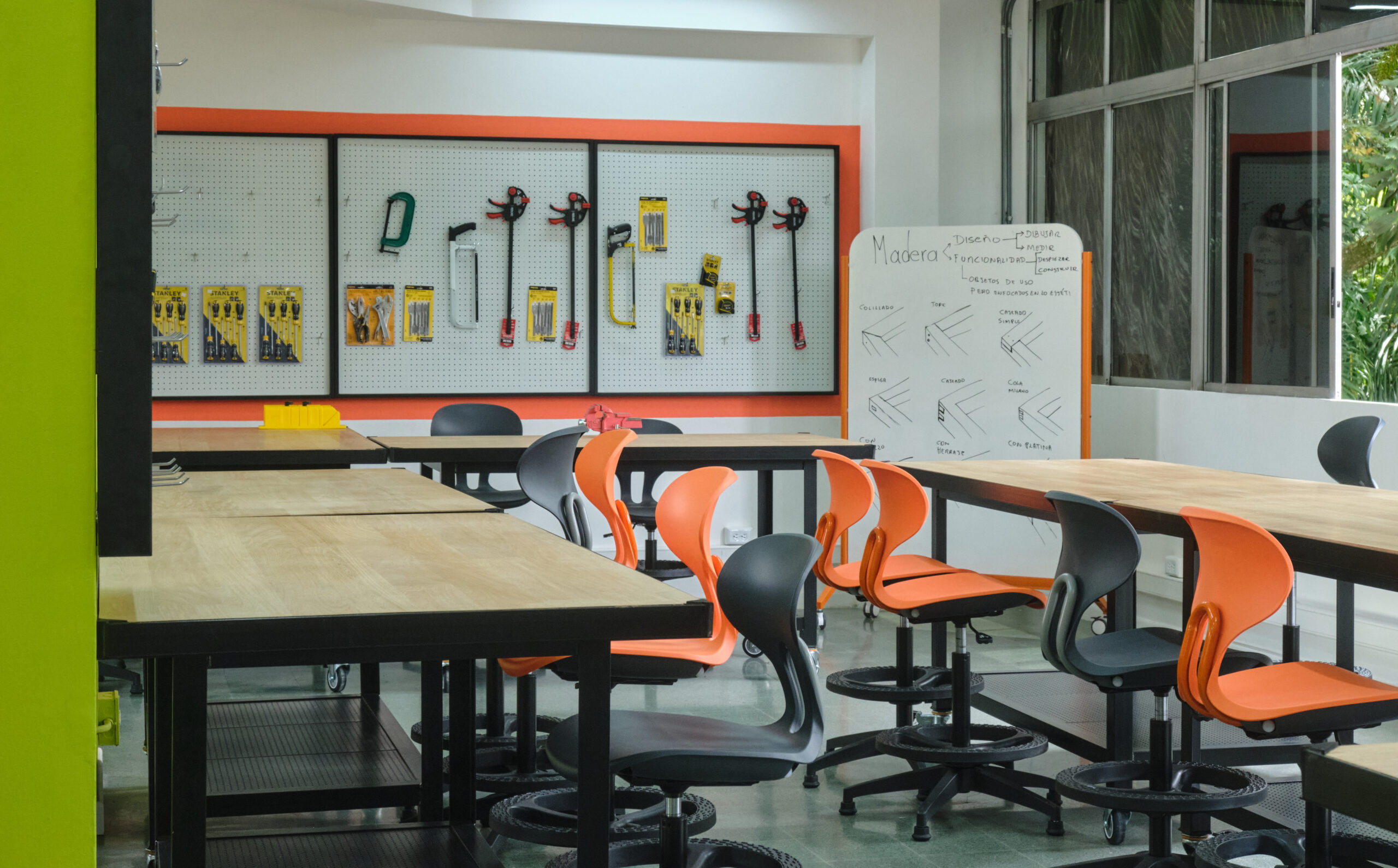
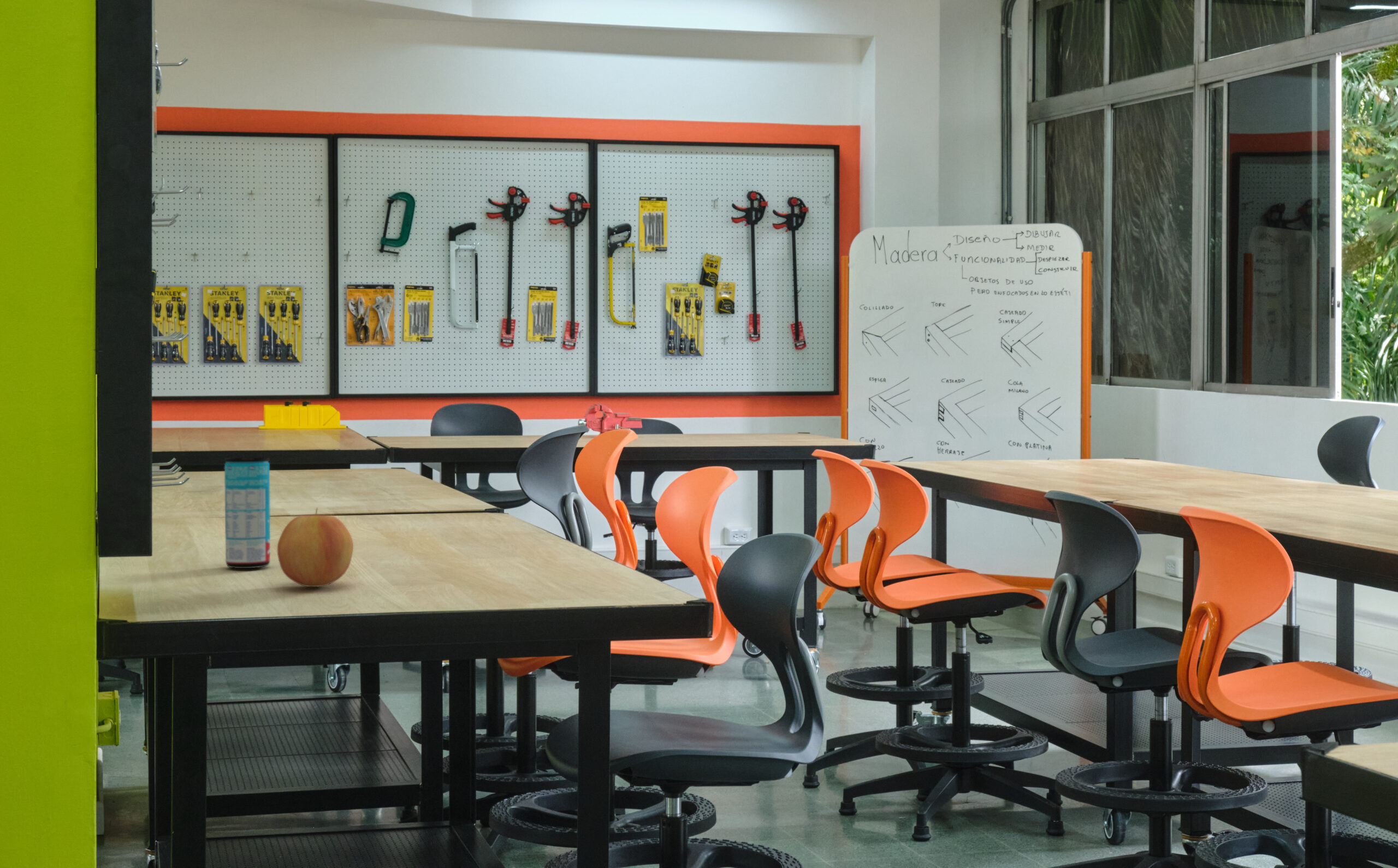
+ beverage can (247, 512)
+ apple (315, 546)
